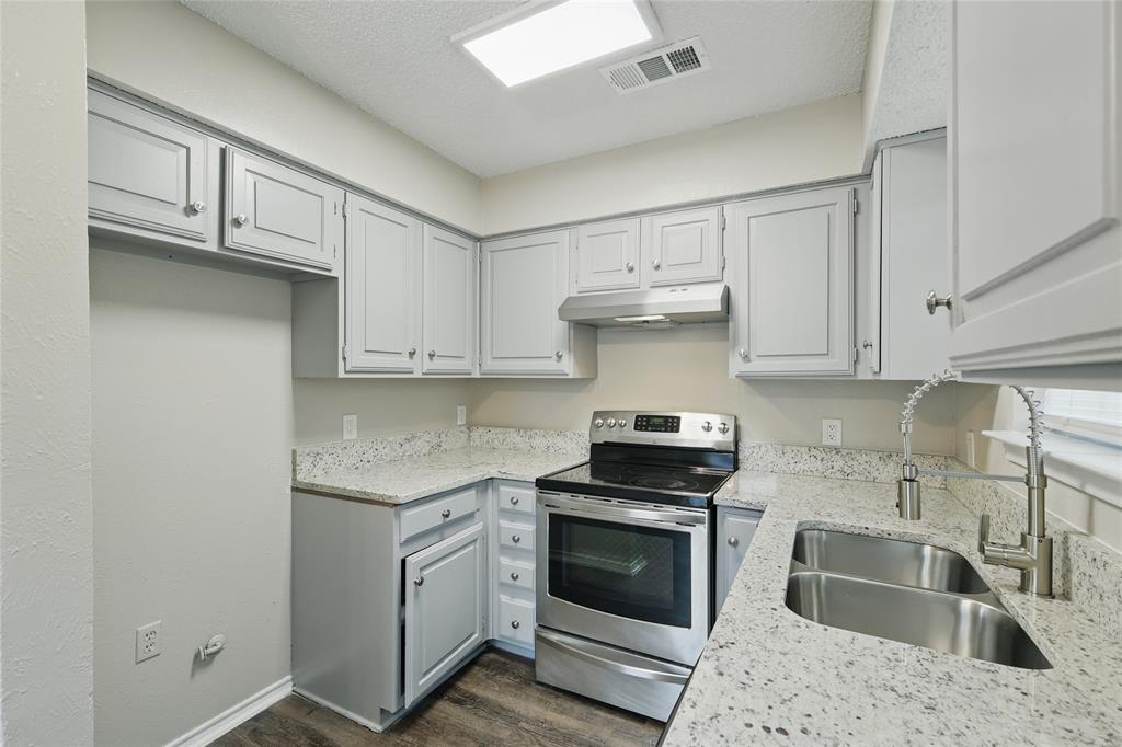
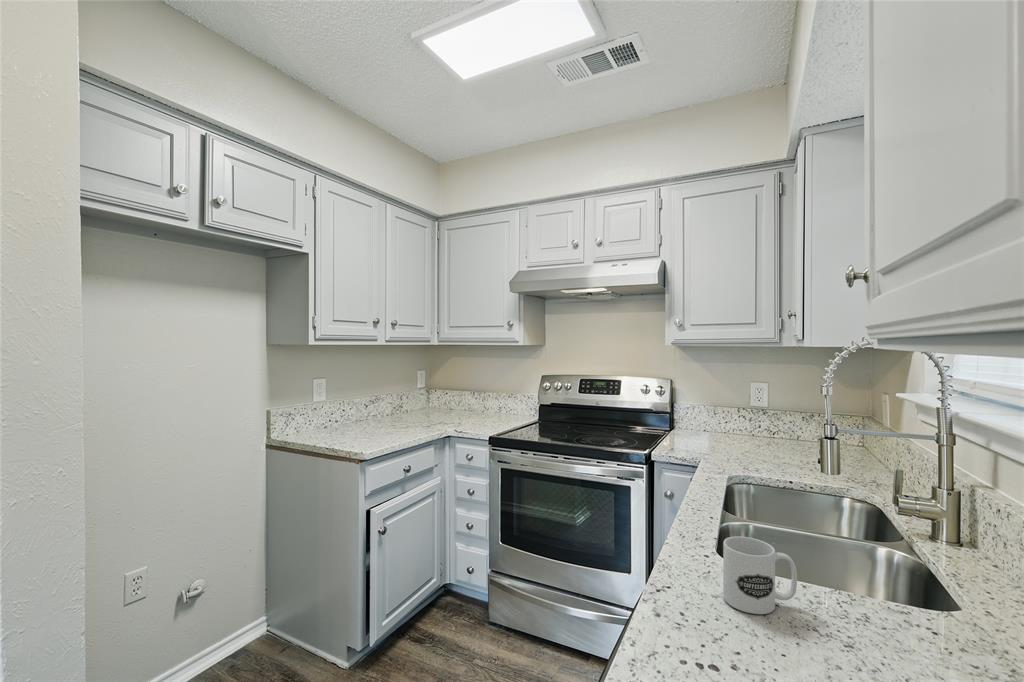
+ mug (759, 574)
